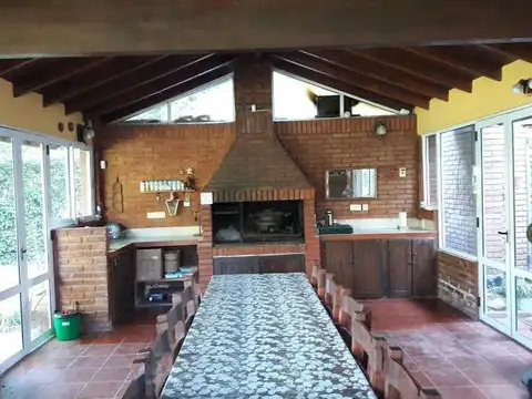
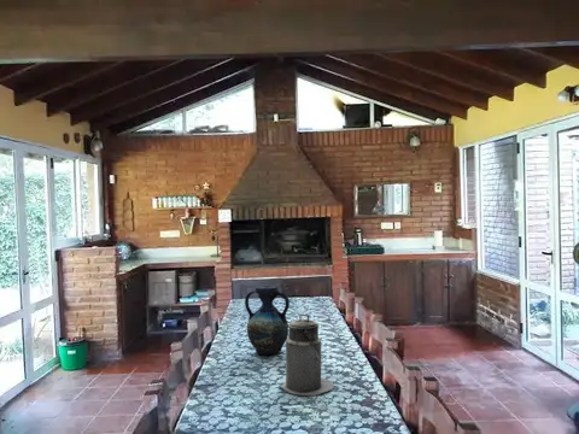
+ canister (306, 350)
+ vase (267, 318)
